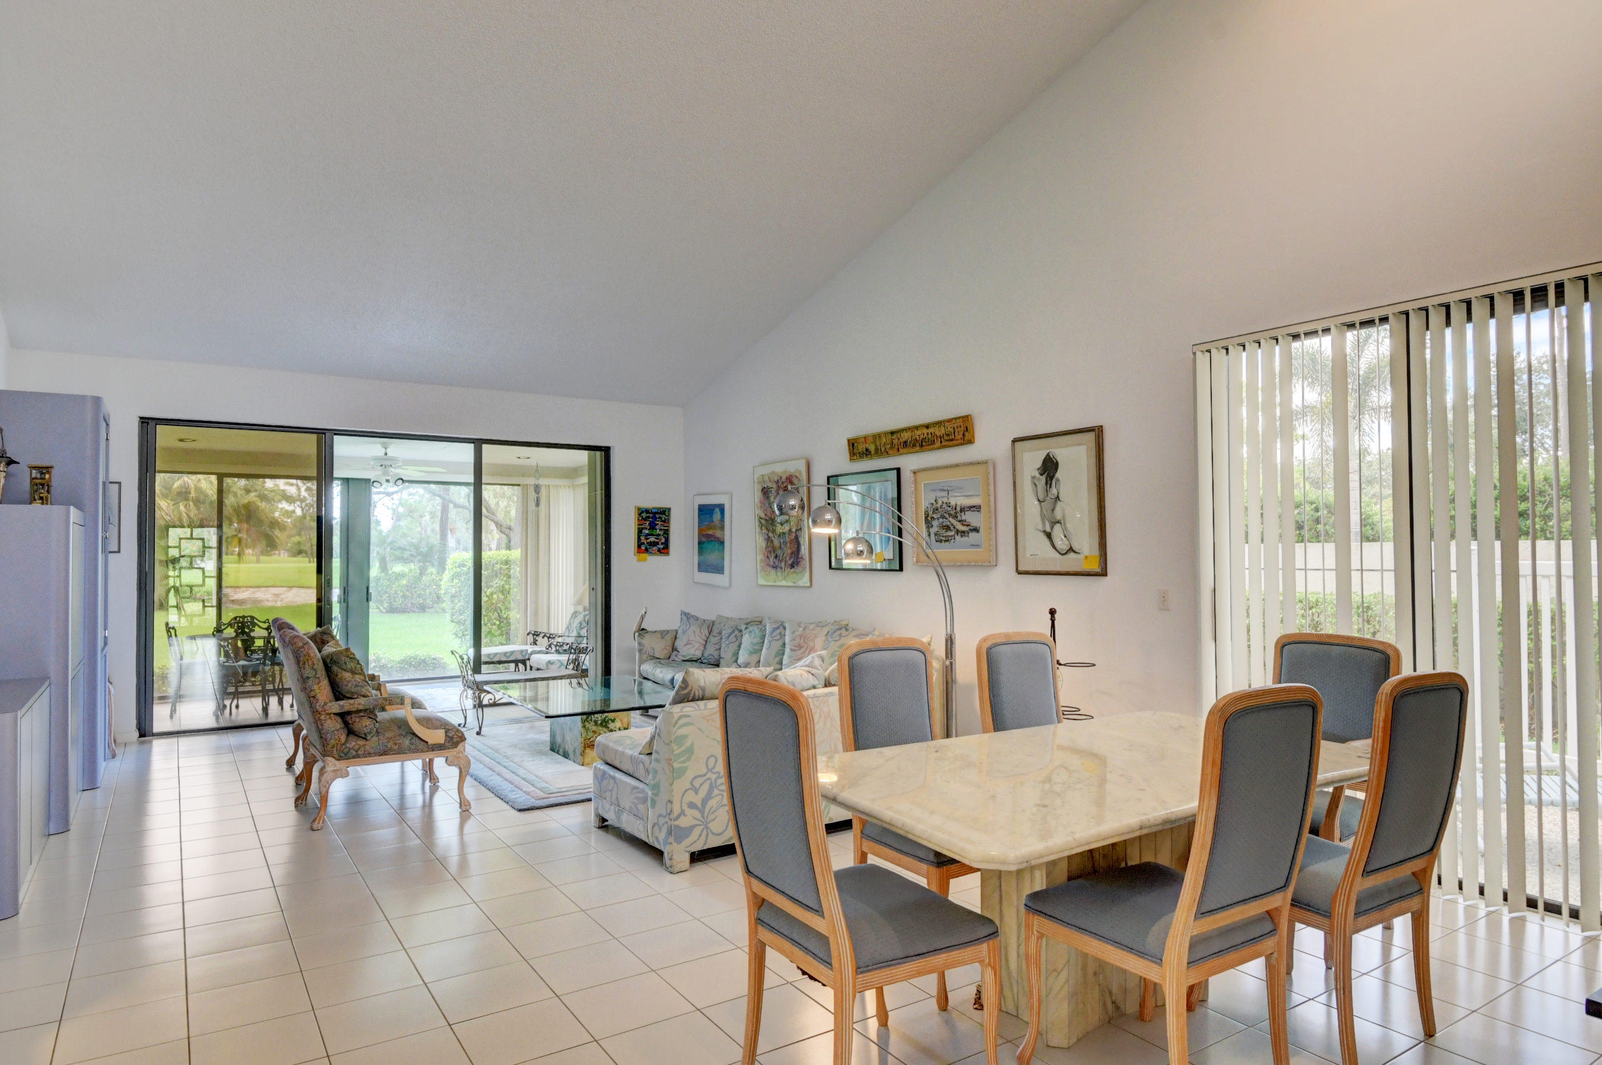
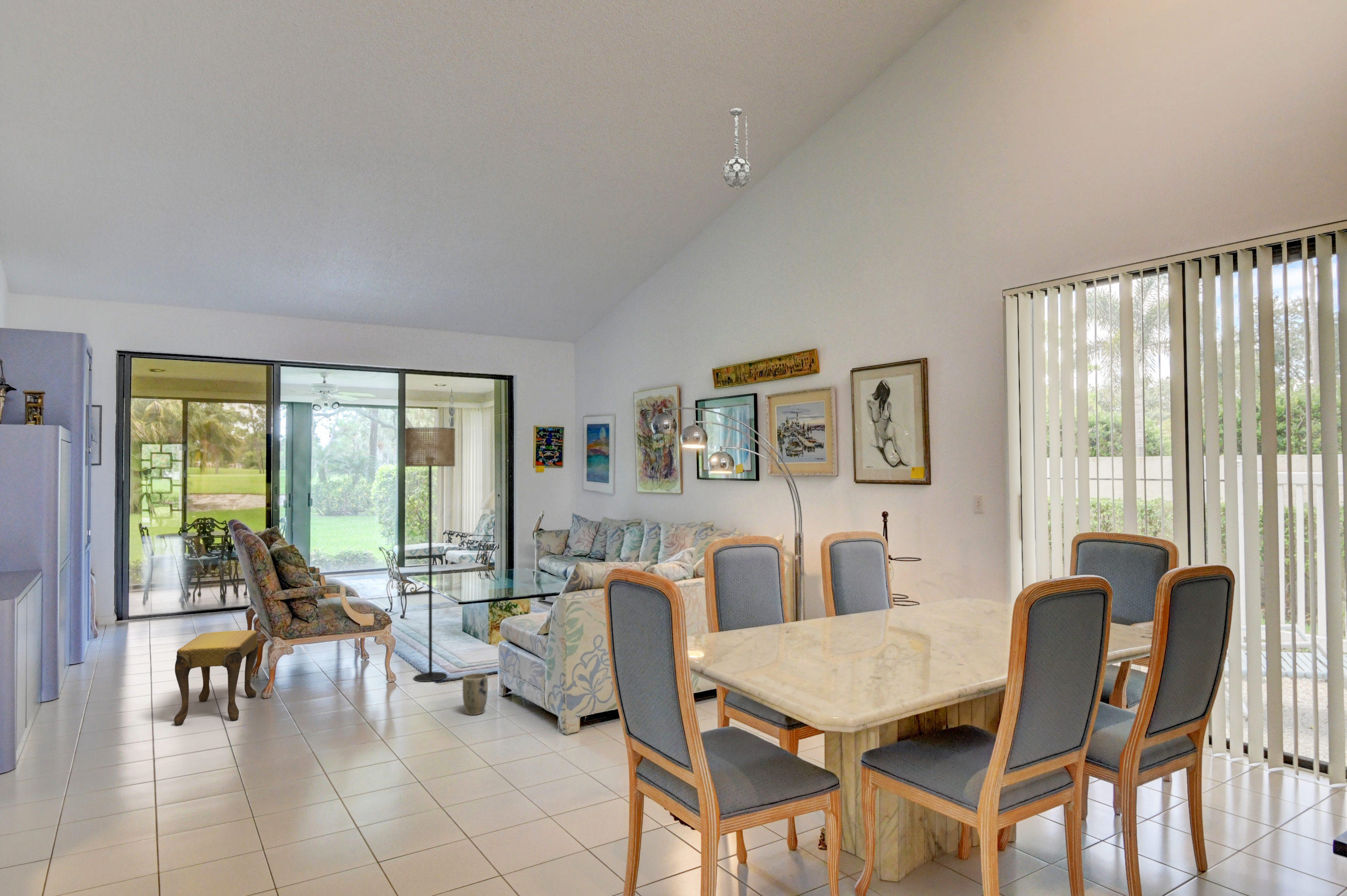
+ footstool (218, 666)
+ floor lamp (430, 552)
+ plant pot (475, 694)
+ chandelier (736, 149)
